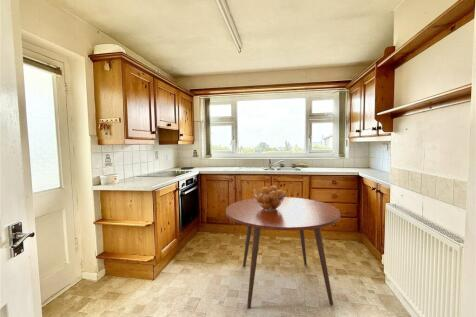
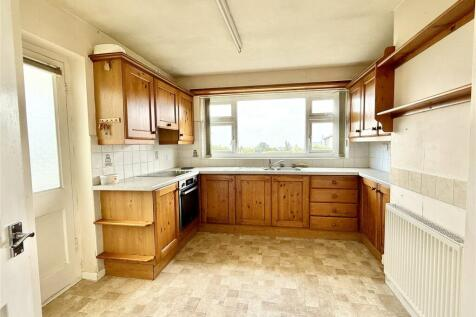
- fruit basket (269, 197)
- dining table (284, 230)
